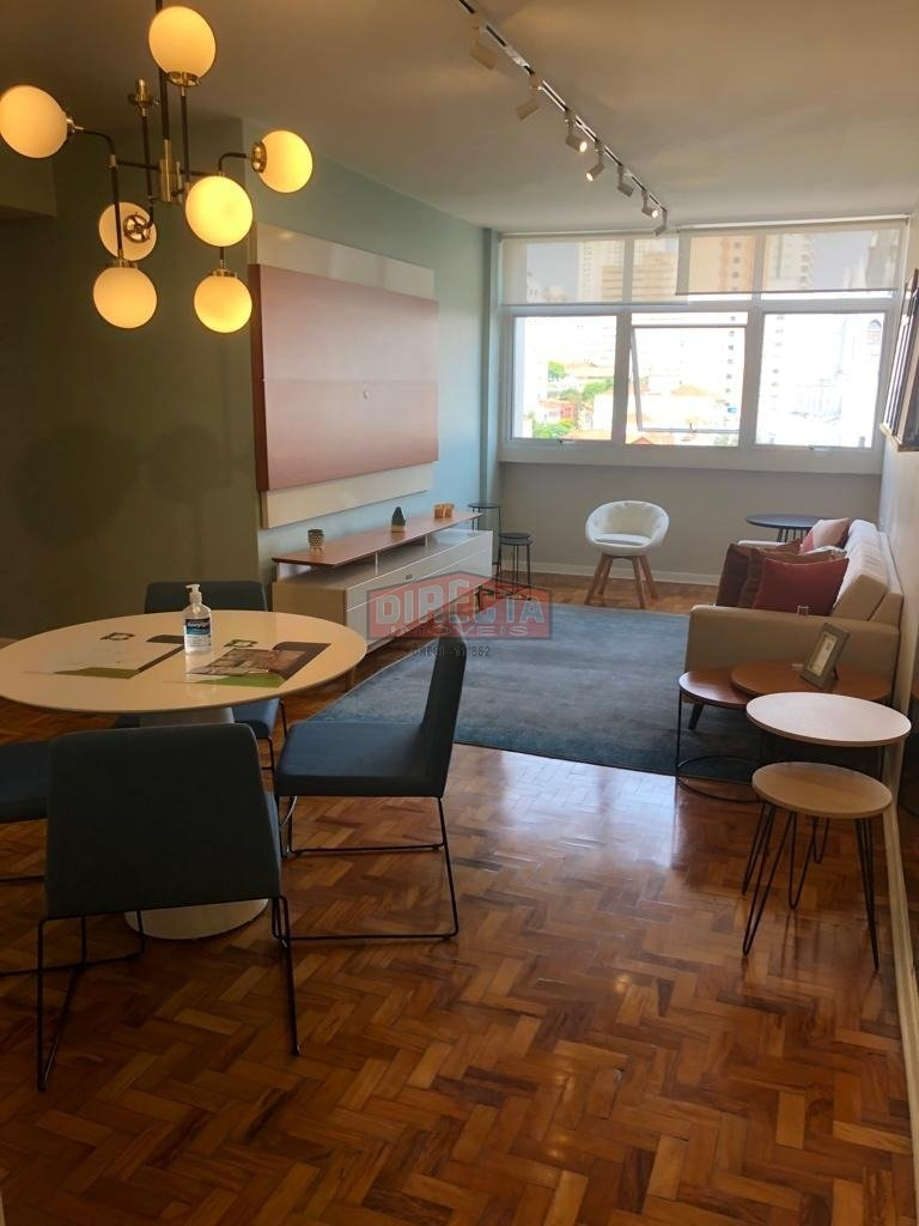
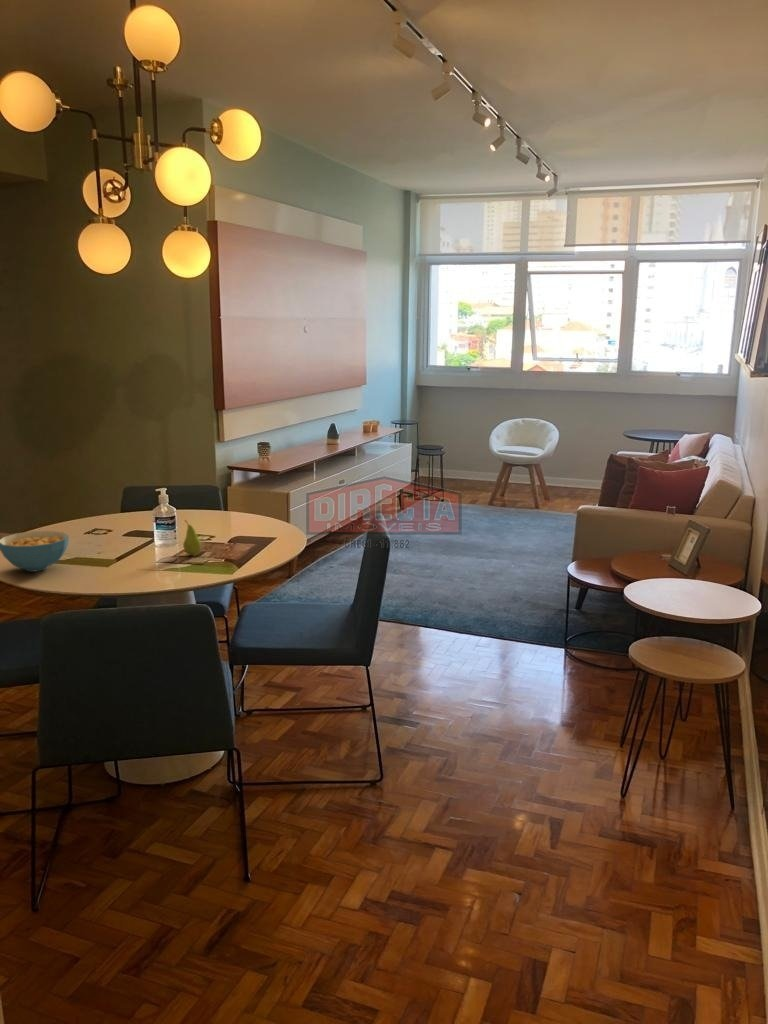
+ cereal bowl (35, 553)
+ fruit (191, 537)
